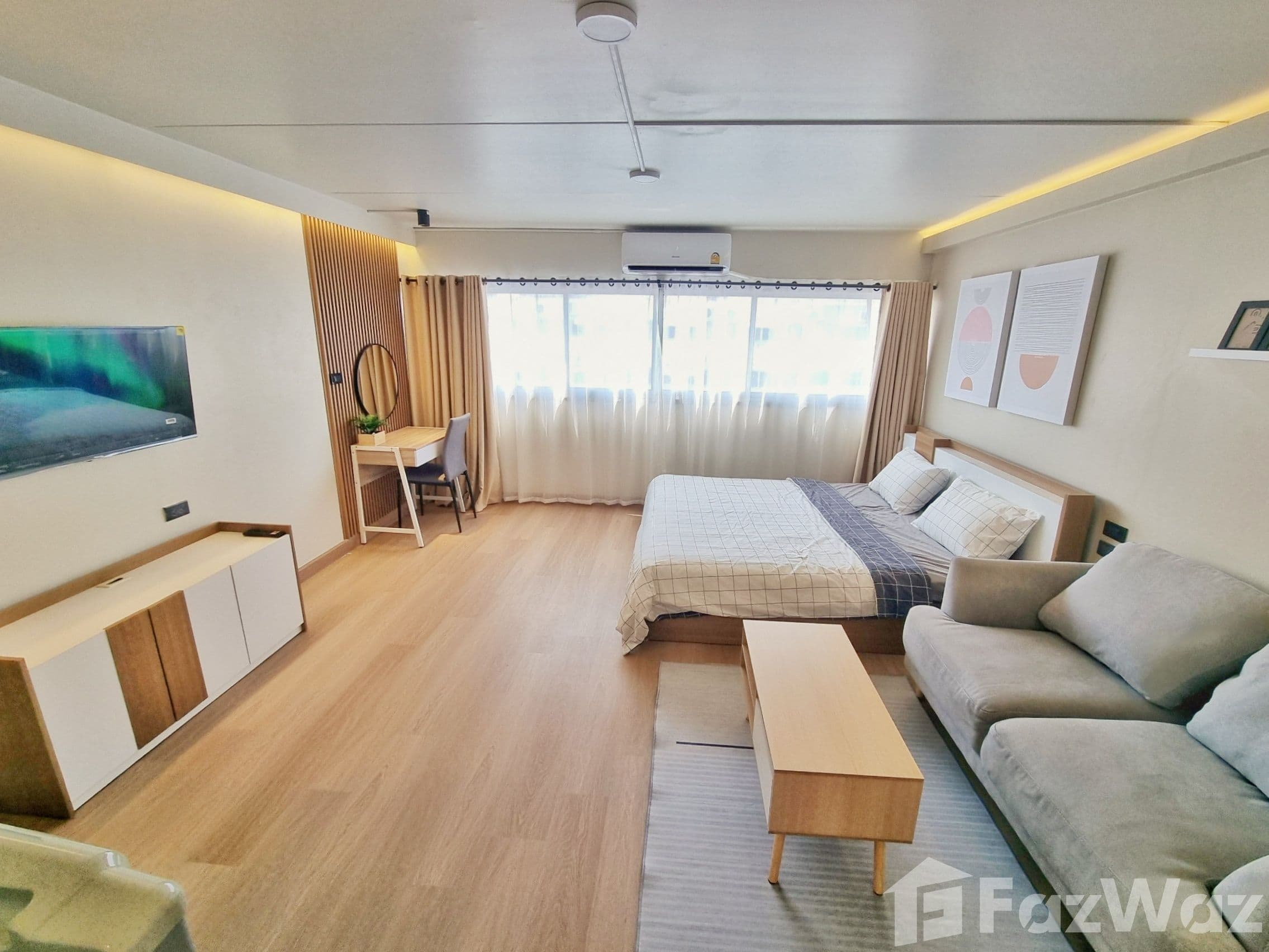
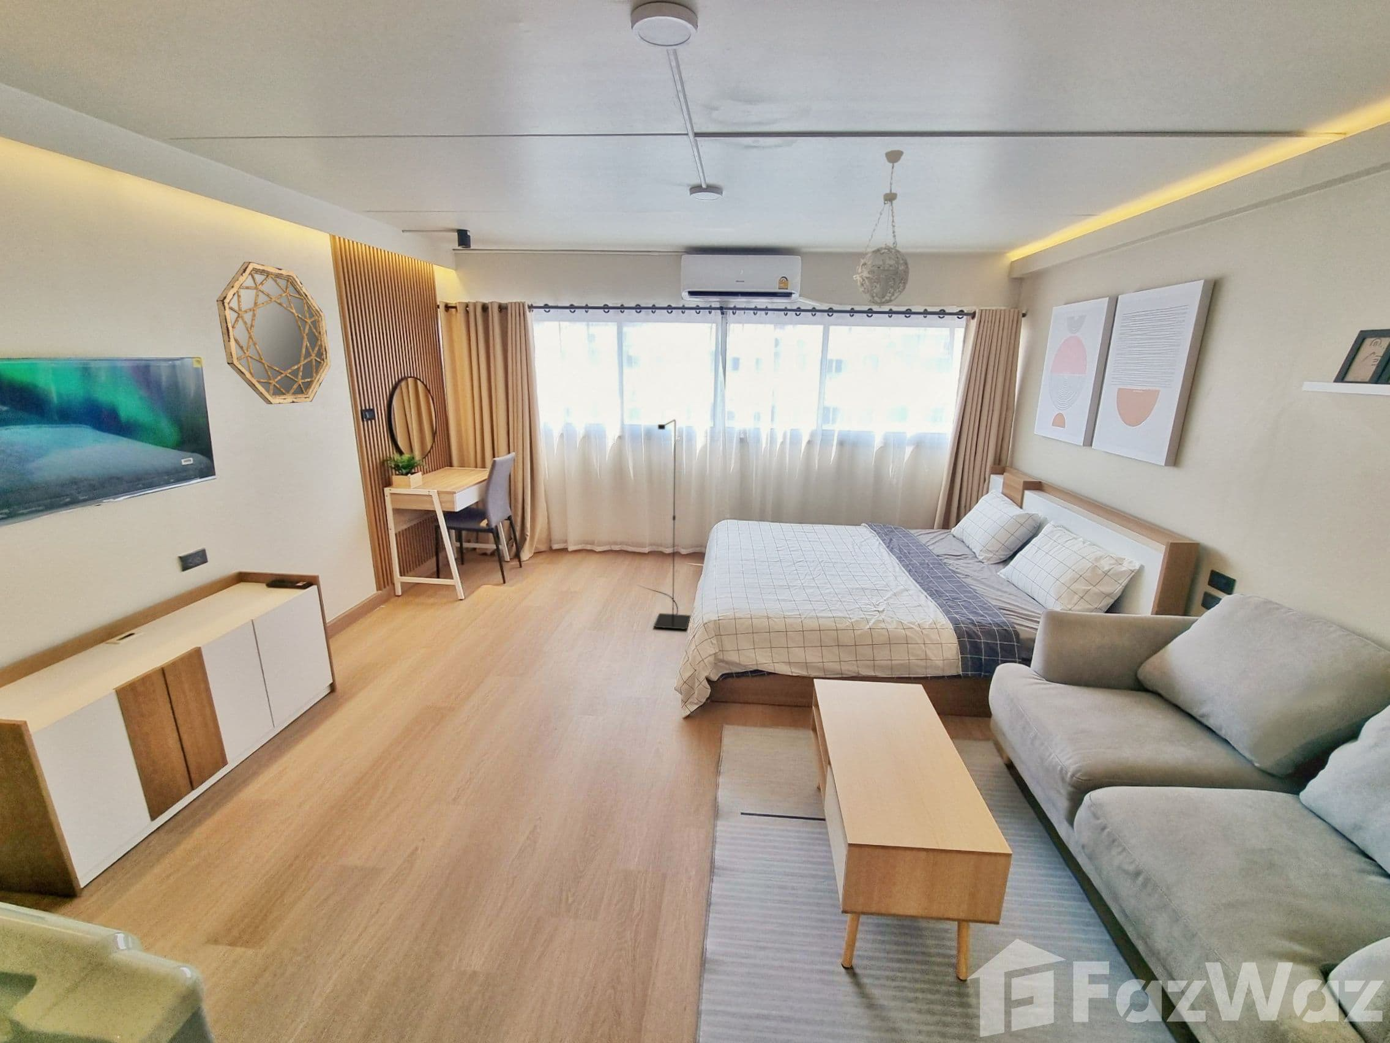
+ pendant light (886, 236)
+ home mirror (280, 336)
+ floor lamp (674, 512)
